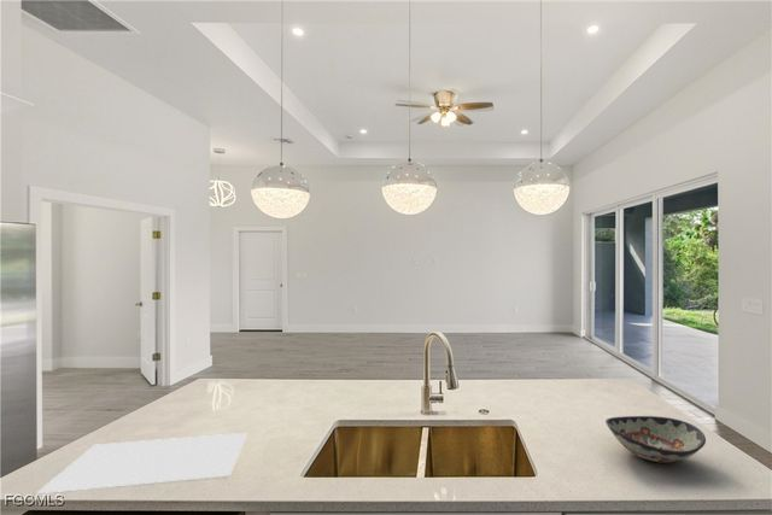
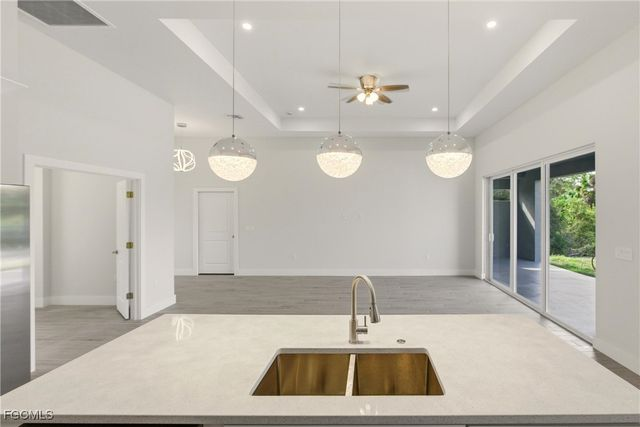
- cutting board (157, 458)
- decorative bowl (653, 440)
